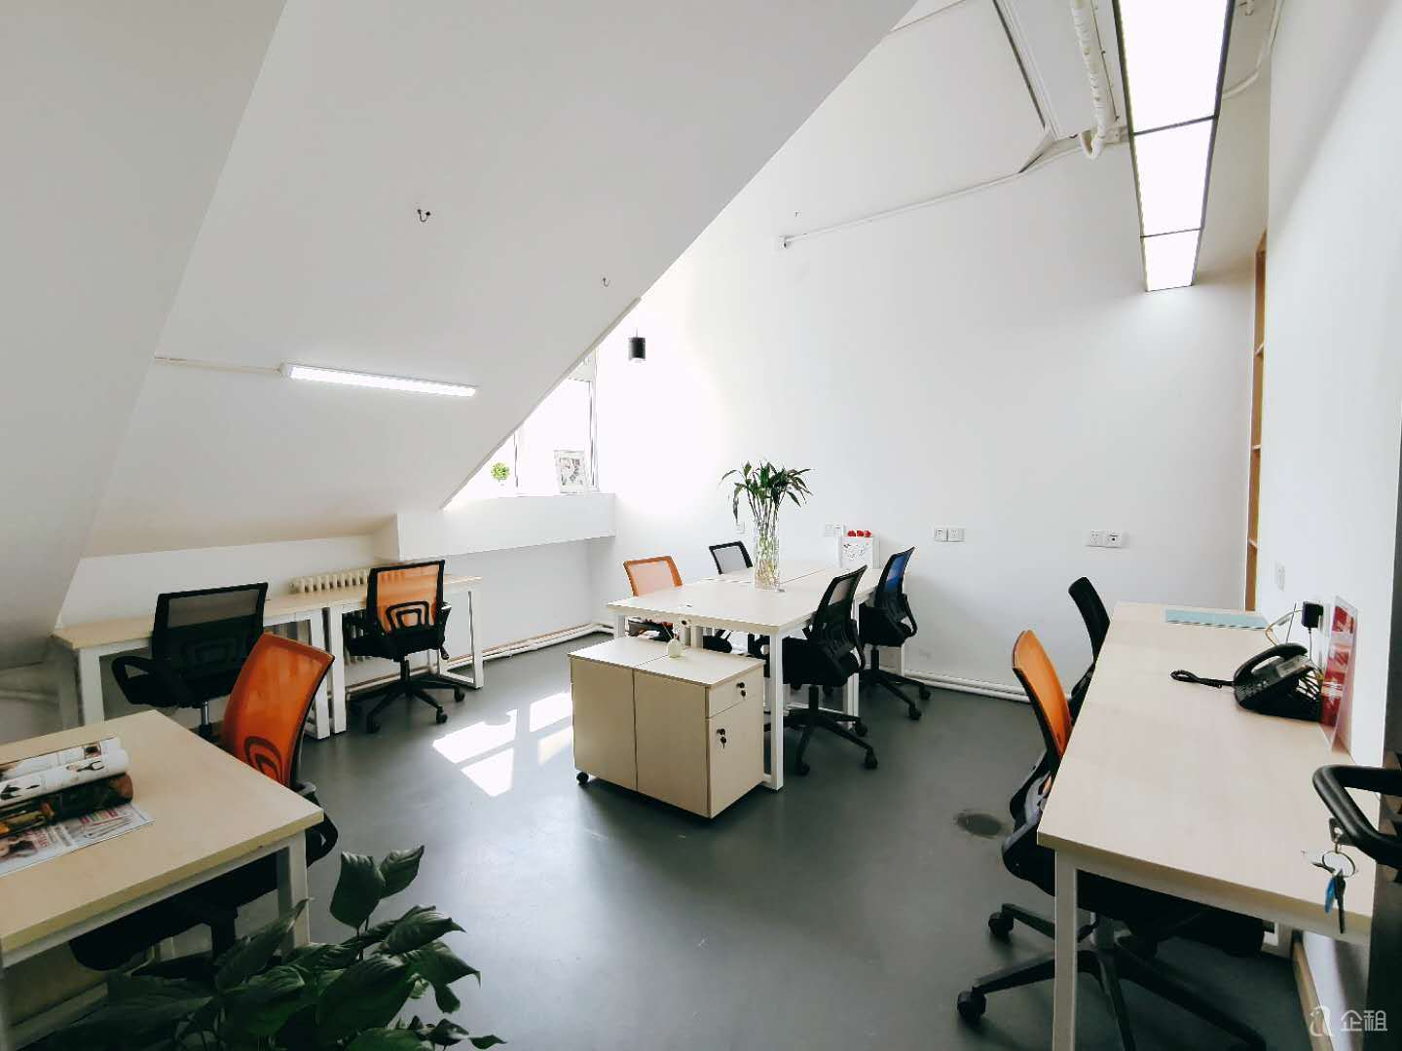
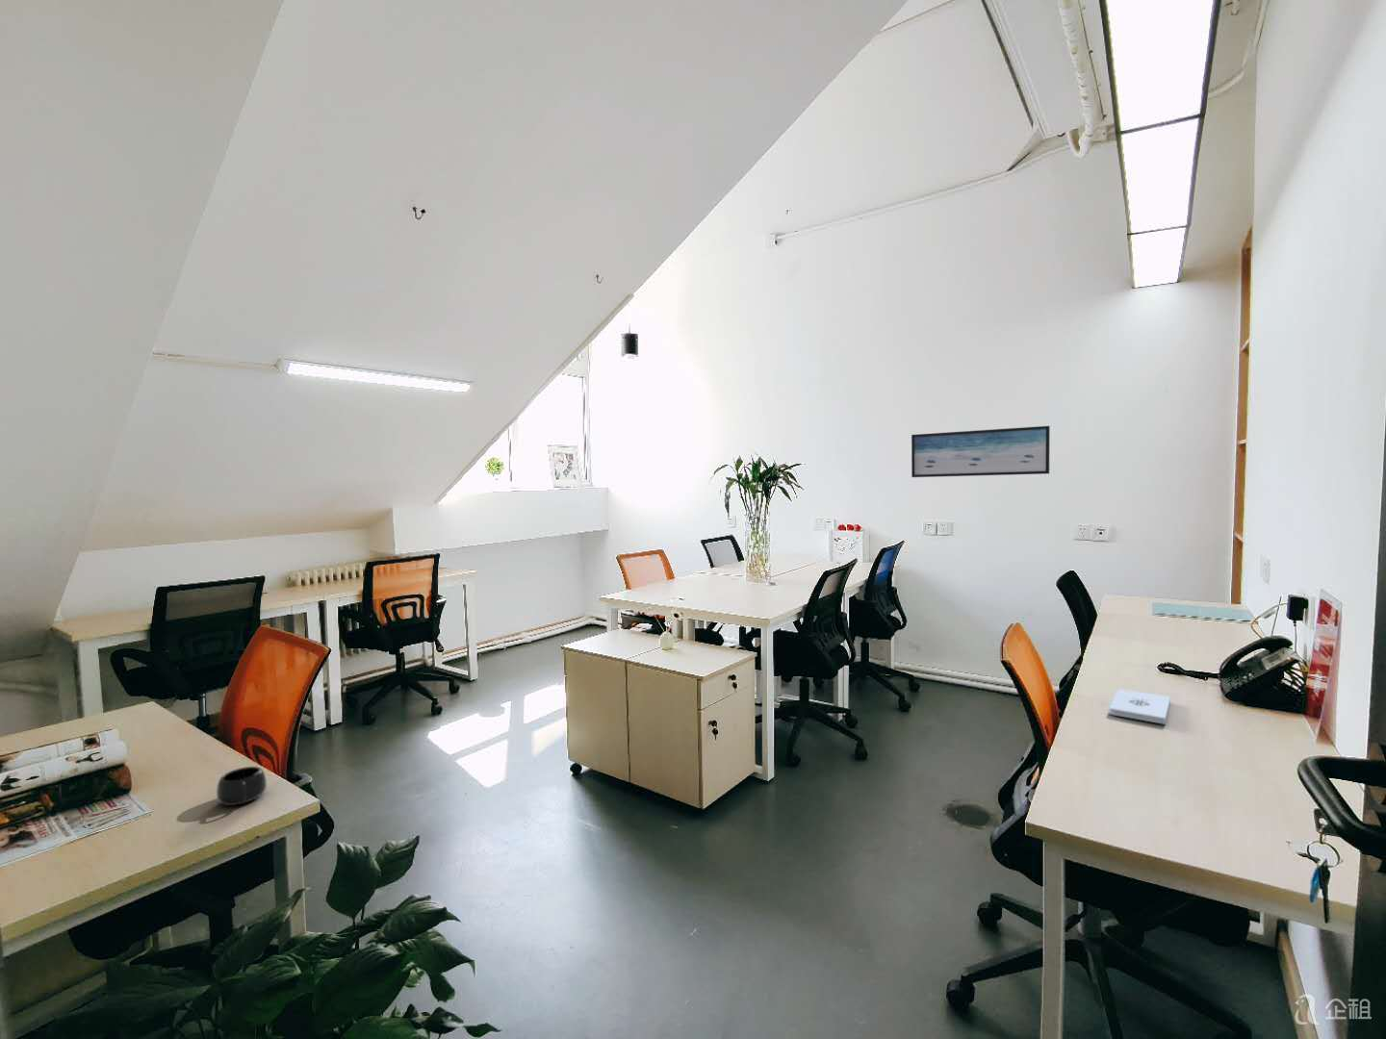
+ notepad (1139, 705)
+ wall art (976, 453)
+ mug (241, 787)
